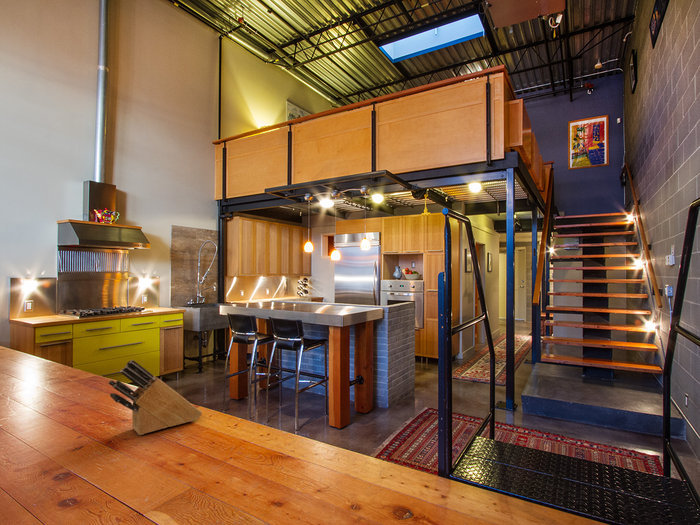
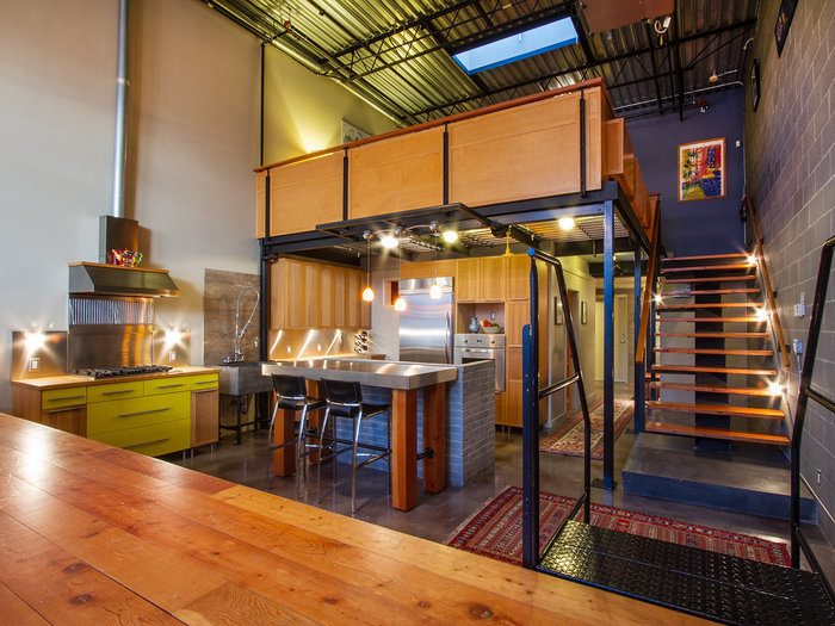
- knife block (157, 390)
